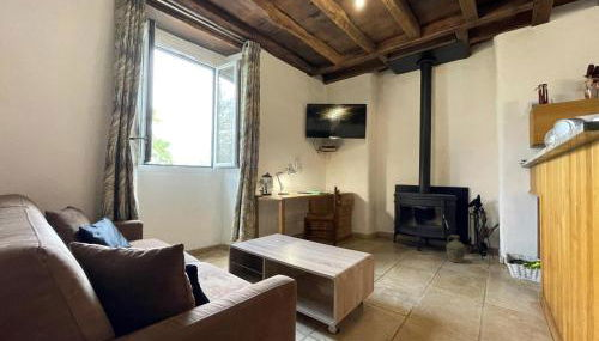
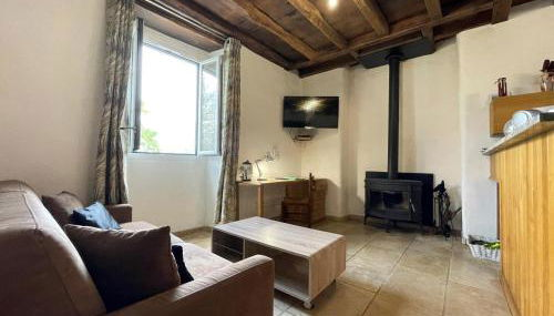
- ceramic jug (455, 248)
